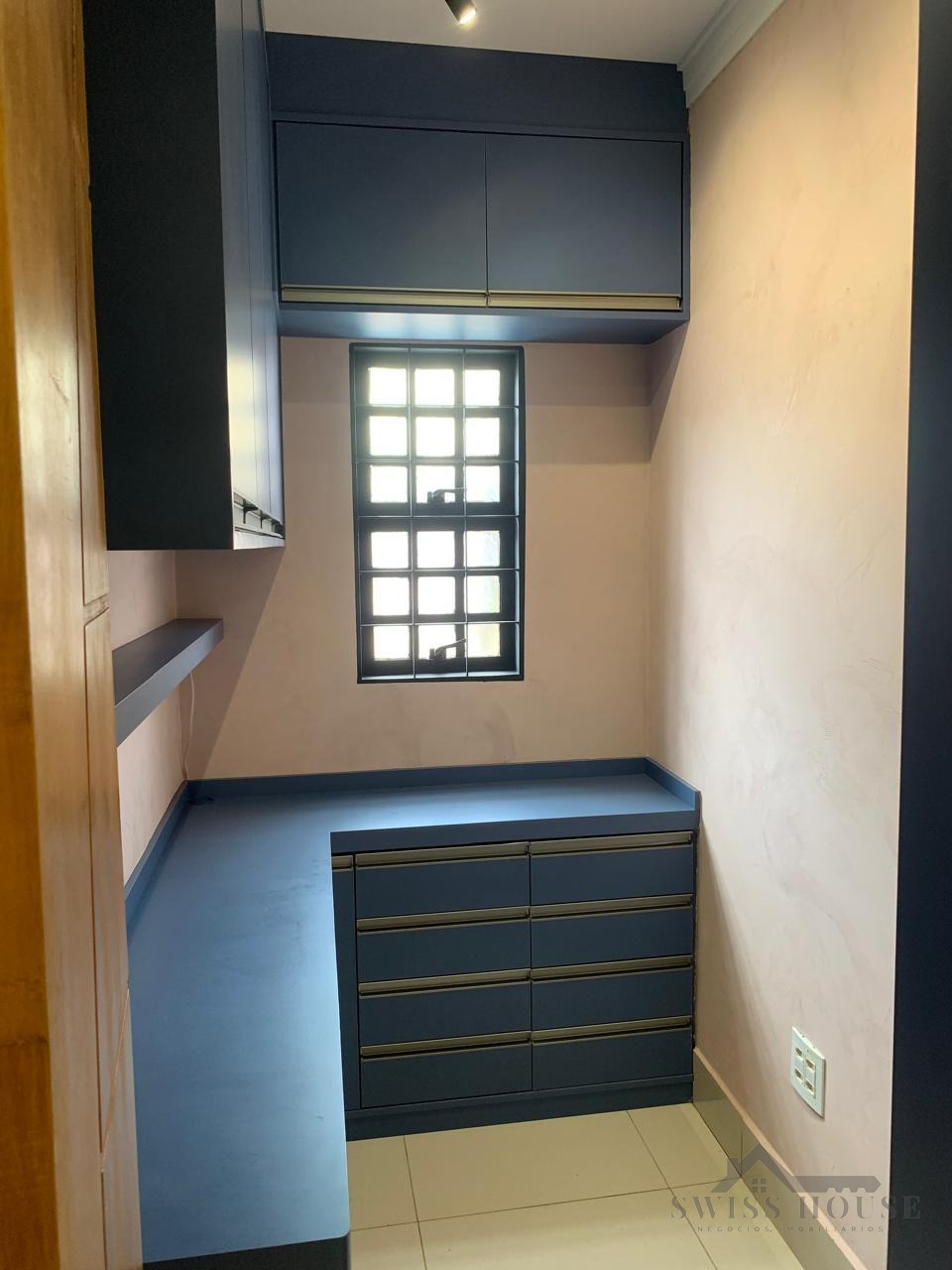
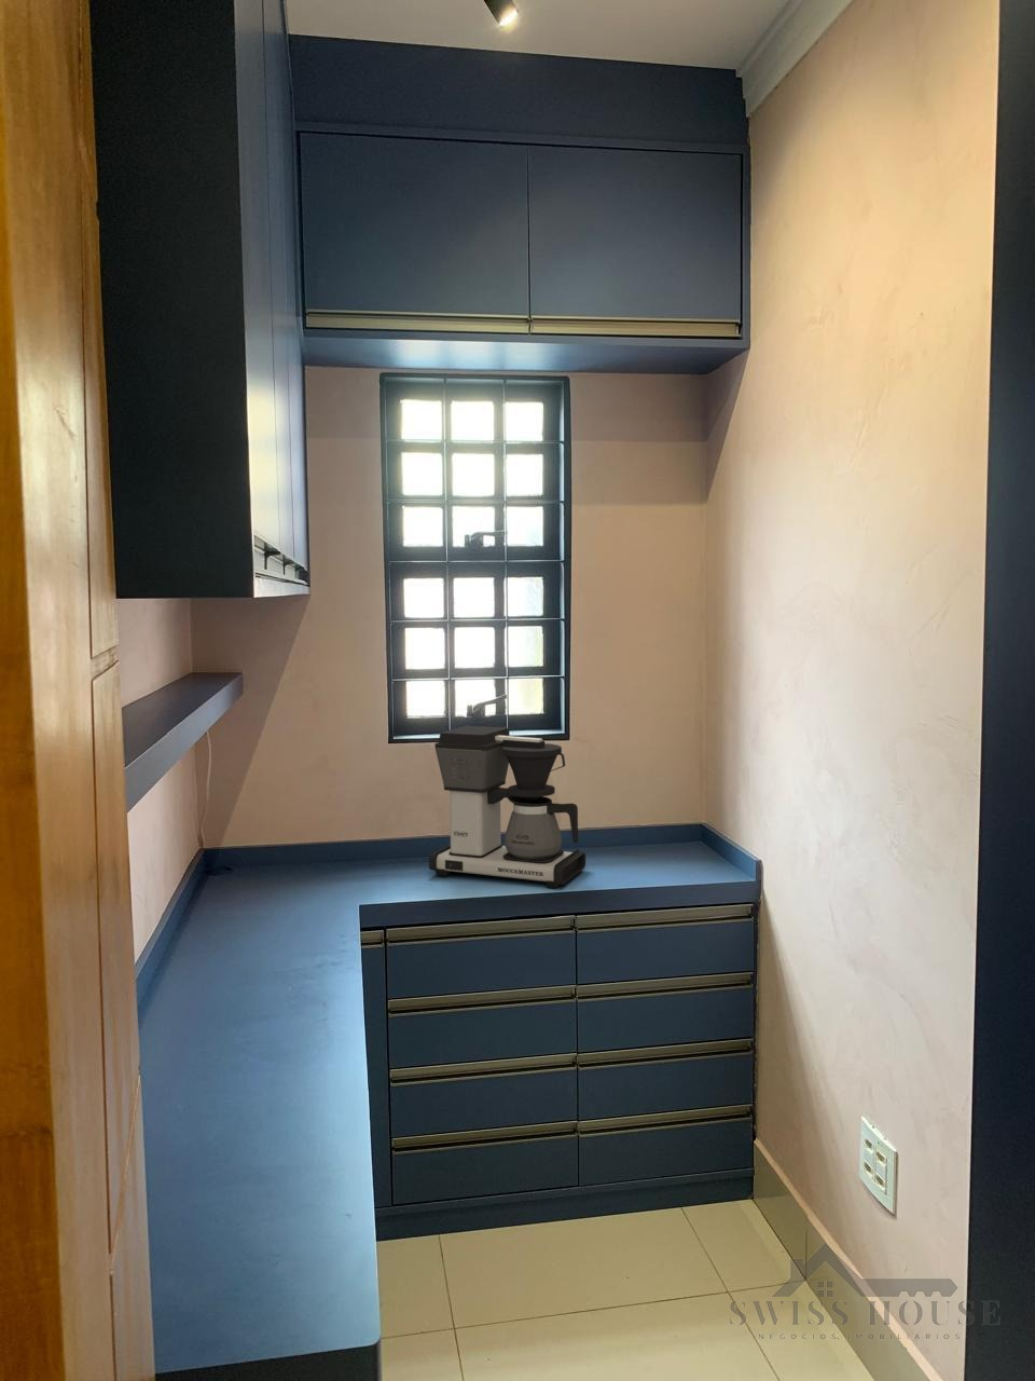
+ coffee maker (510, 800)
